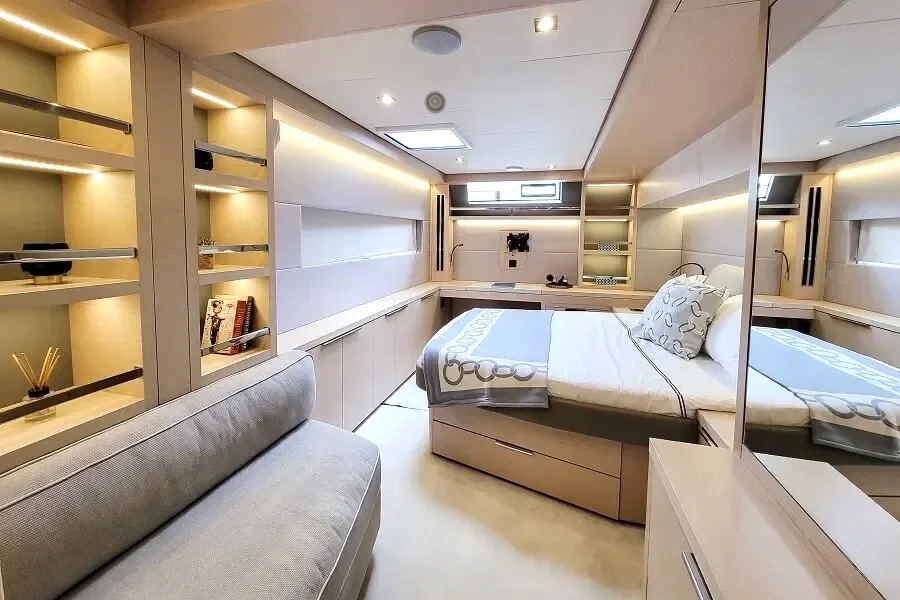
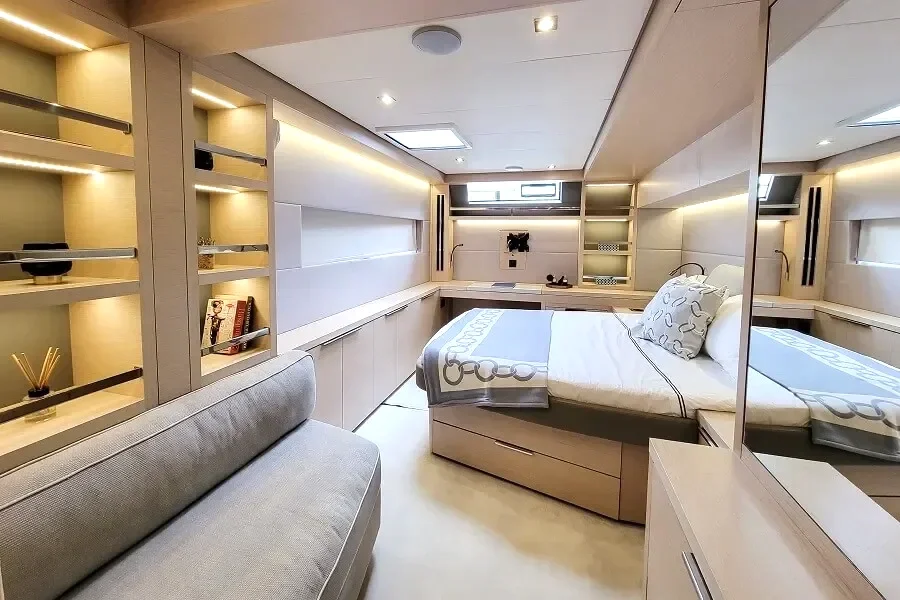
- smoke detector (435, 101)
